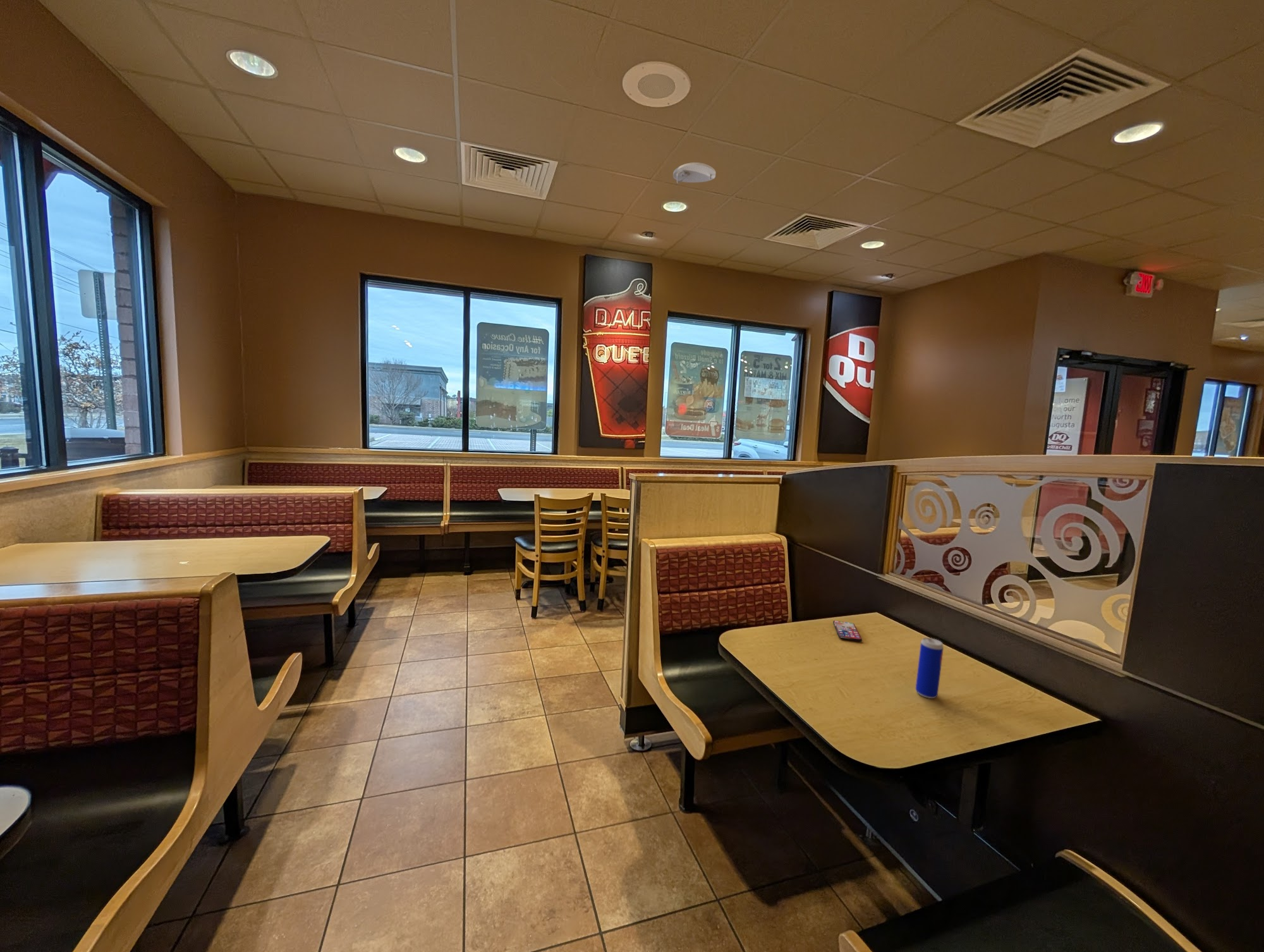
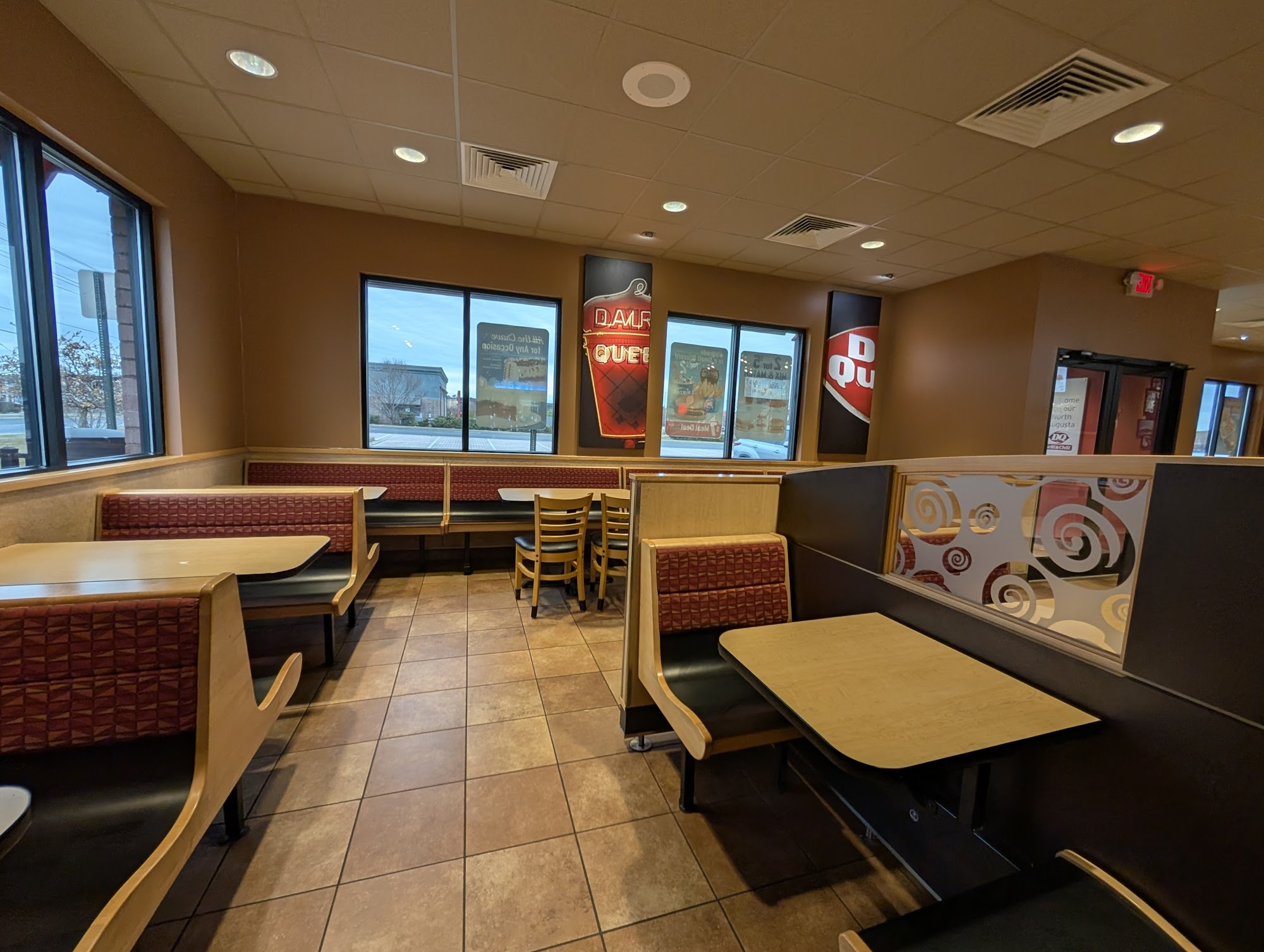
- beverage can (929, 668)
- smartphone (846, 630)
- smoke detector (694, 175)
